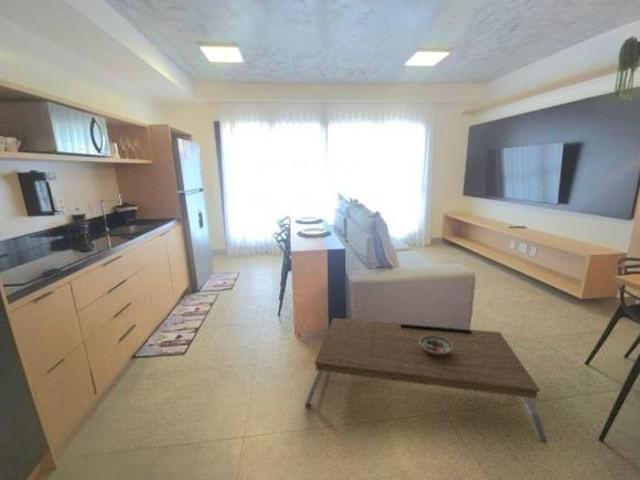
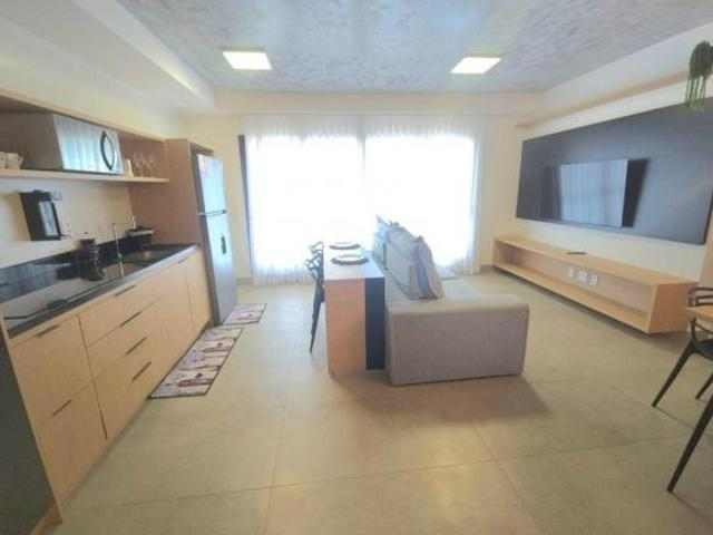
- coffee table (413, 368)
- decorative bowl (435, 344)
